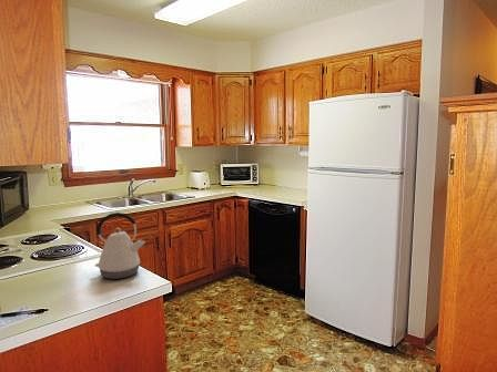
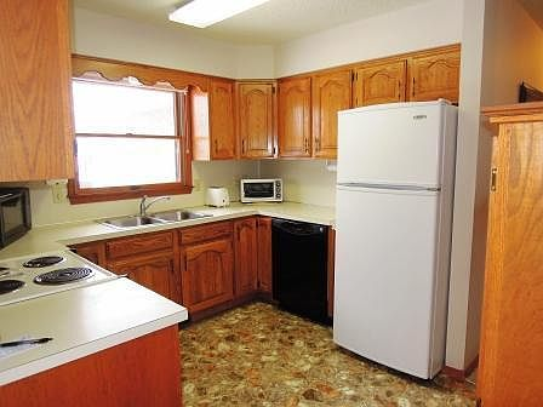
- kettle (120, 242)
